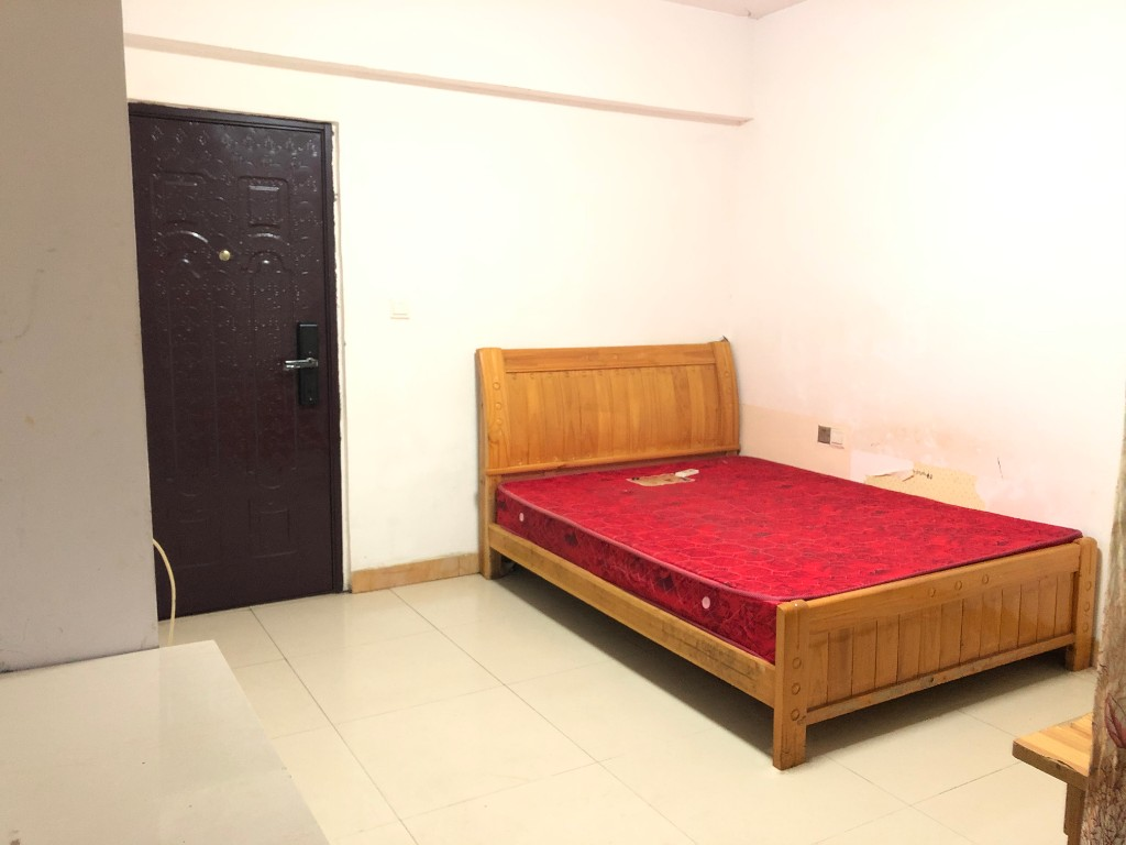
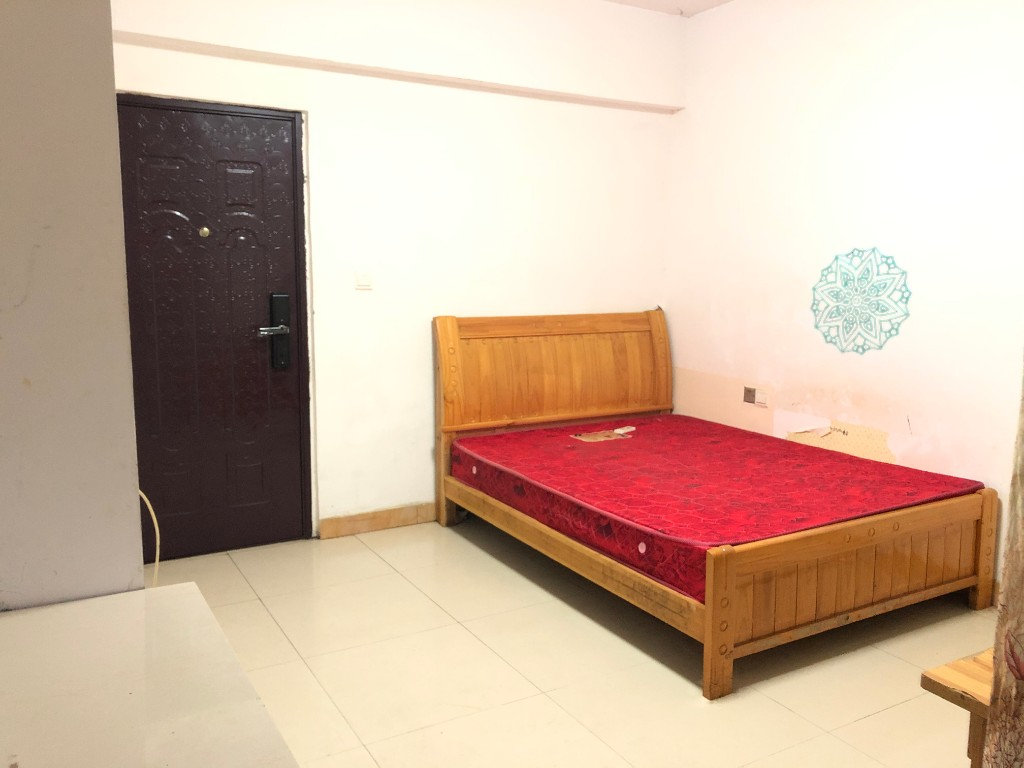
+ wall decoration (858, 301)
